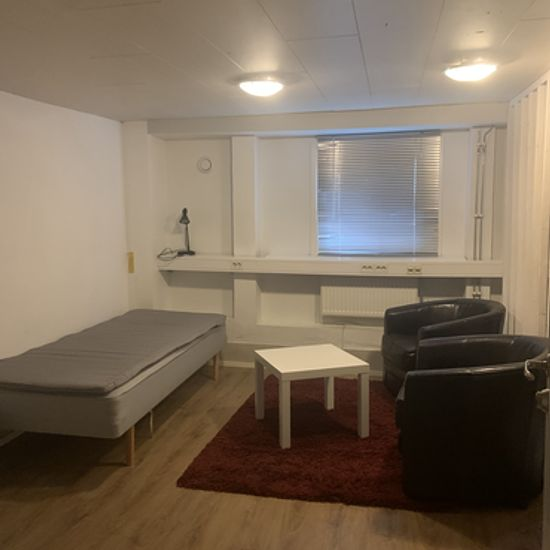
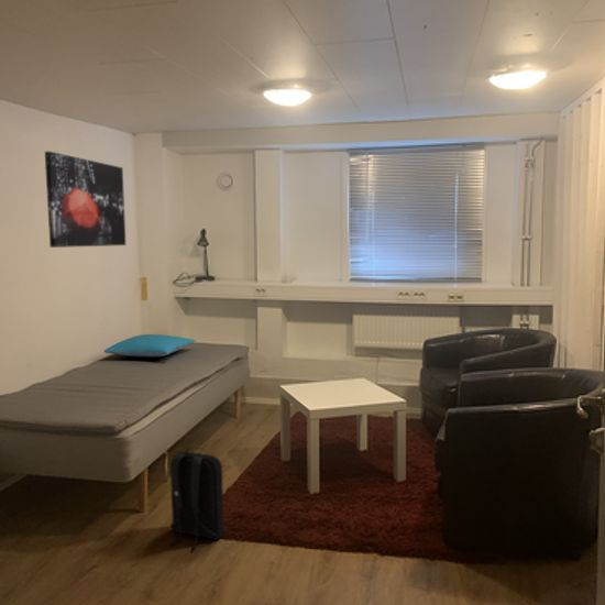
+ wall art (89, 204)
+ backpack (191, 493)
+ pillow (152, 345)
